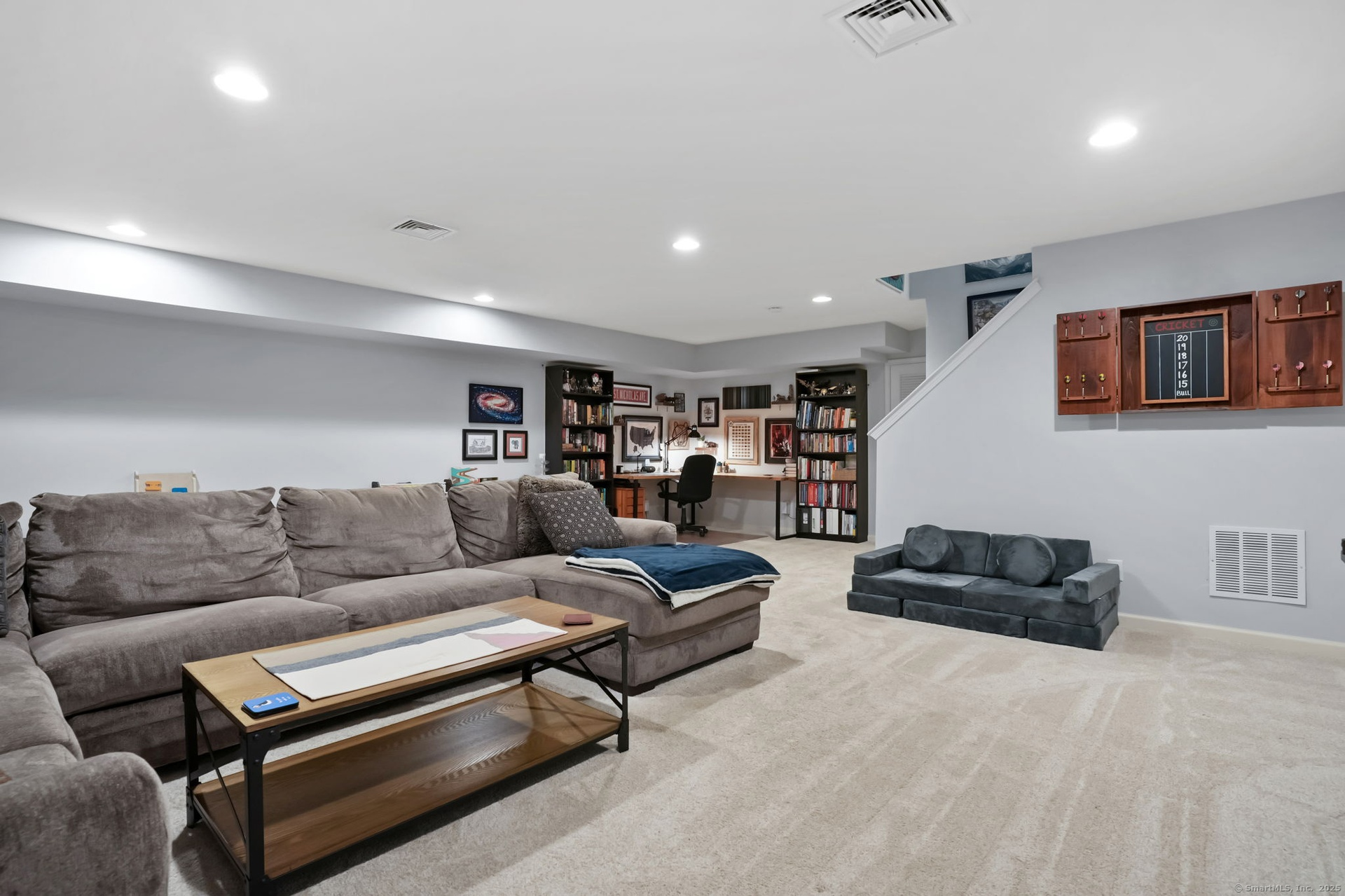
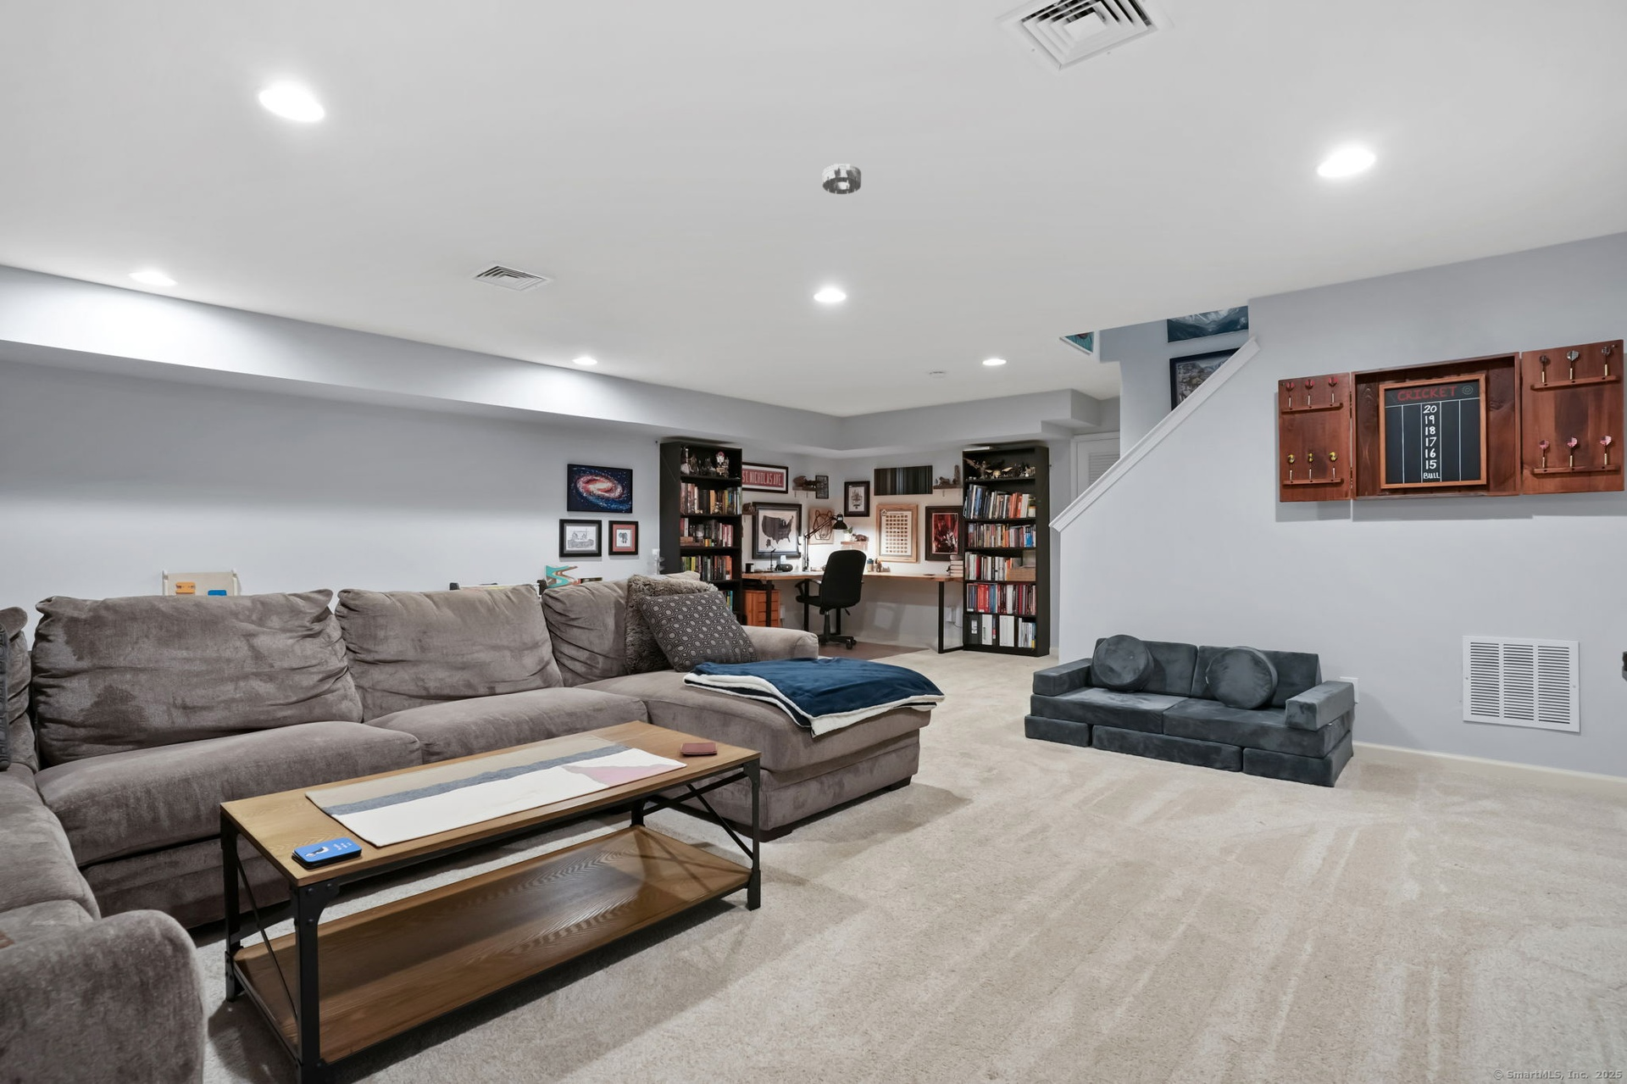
+ smoke detector (842, 178)
